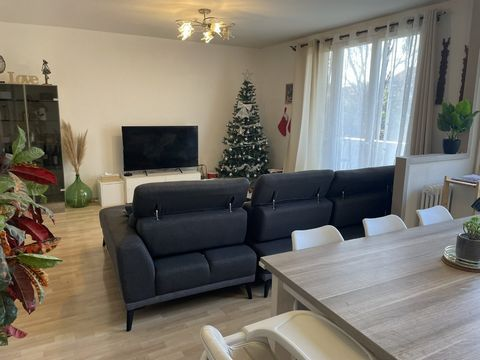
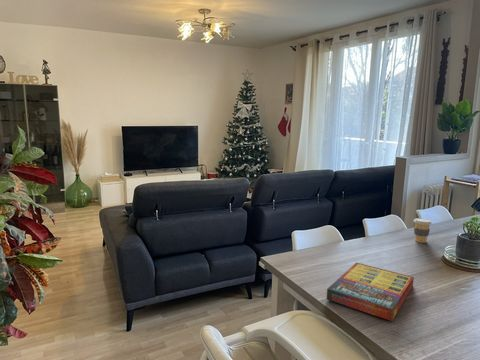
+ coffee cup (421, 230)
+ game compilation box (371, 287)
